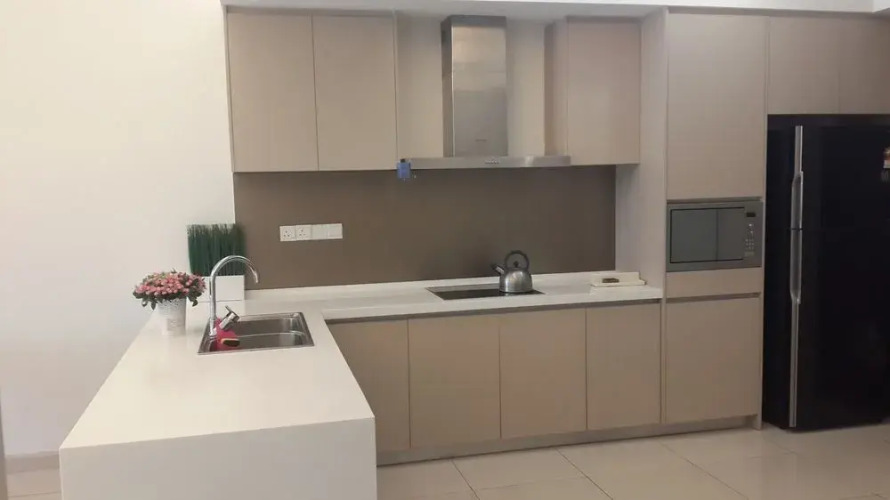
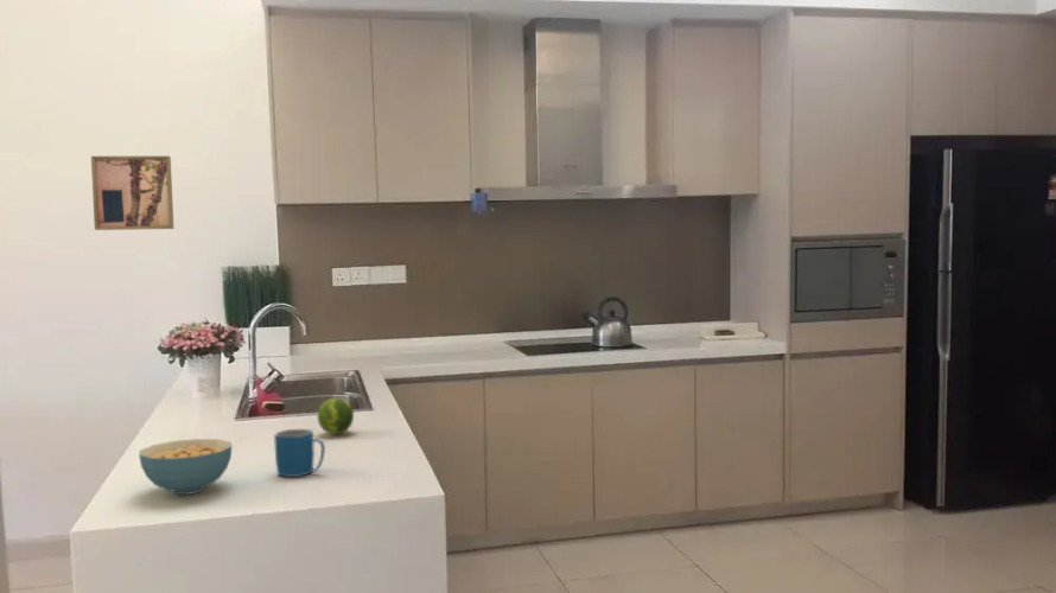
+ fruit (335, 415)
+ wall art (133, 192)
+ mug (300, 453)
+ cereal bowl (186, 470)
